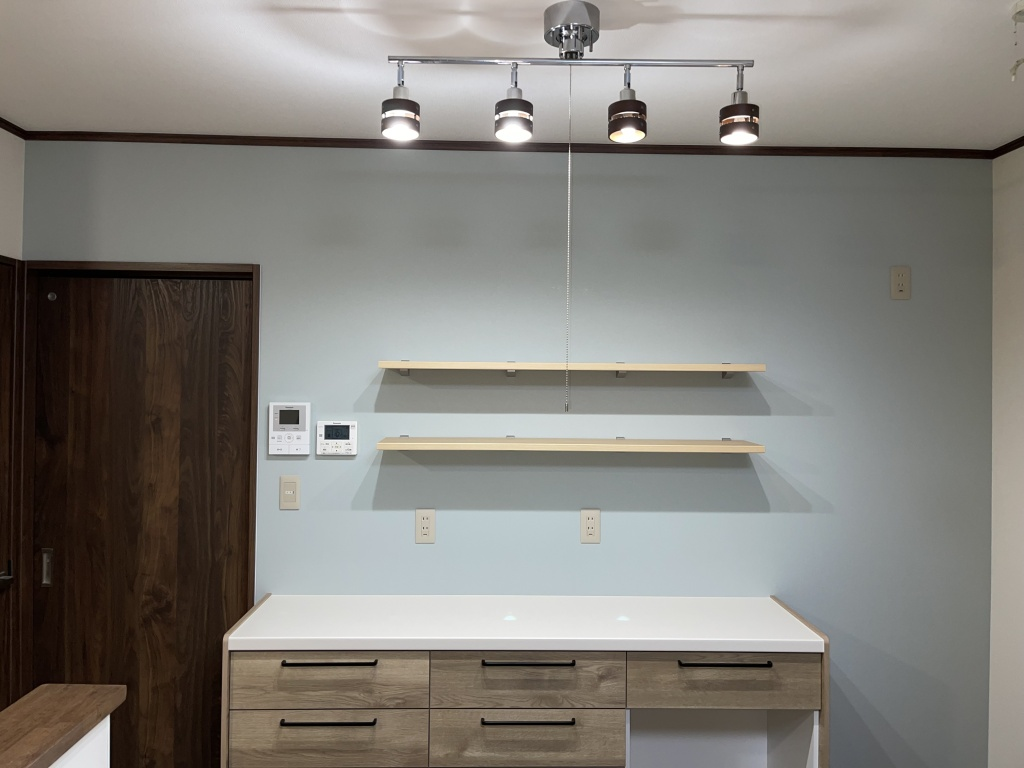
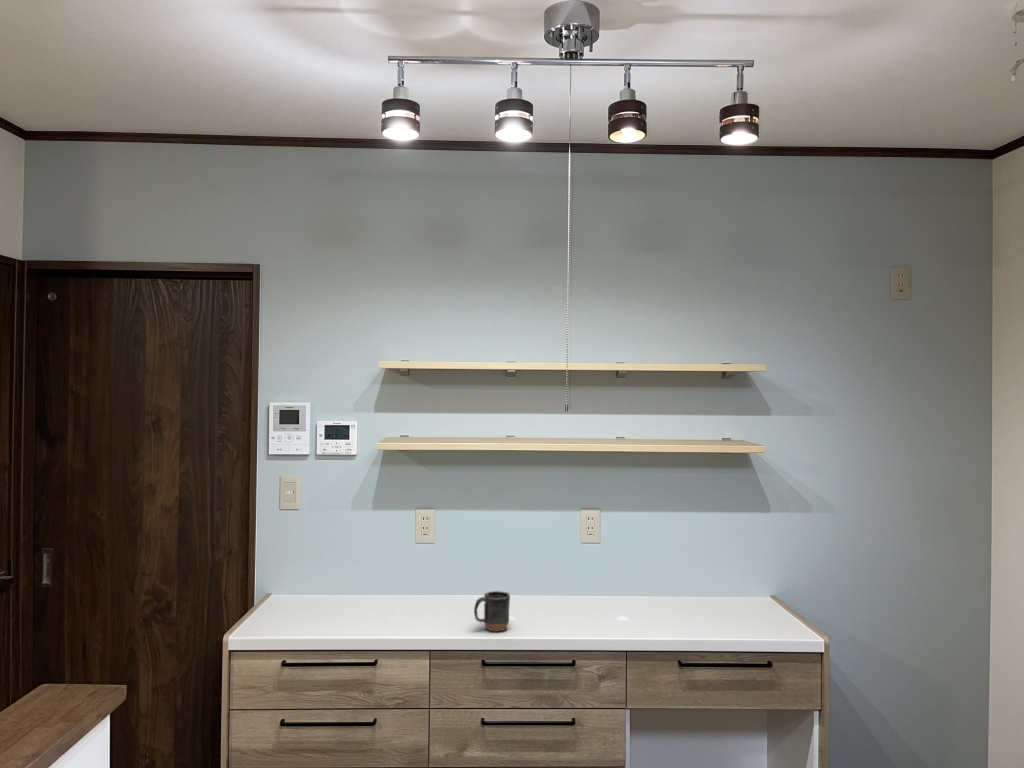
+ mug (491, 609)
